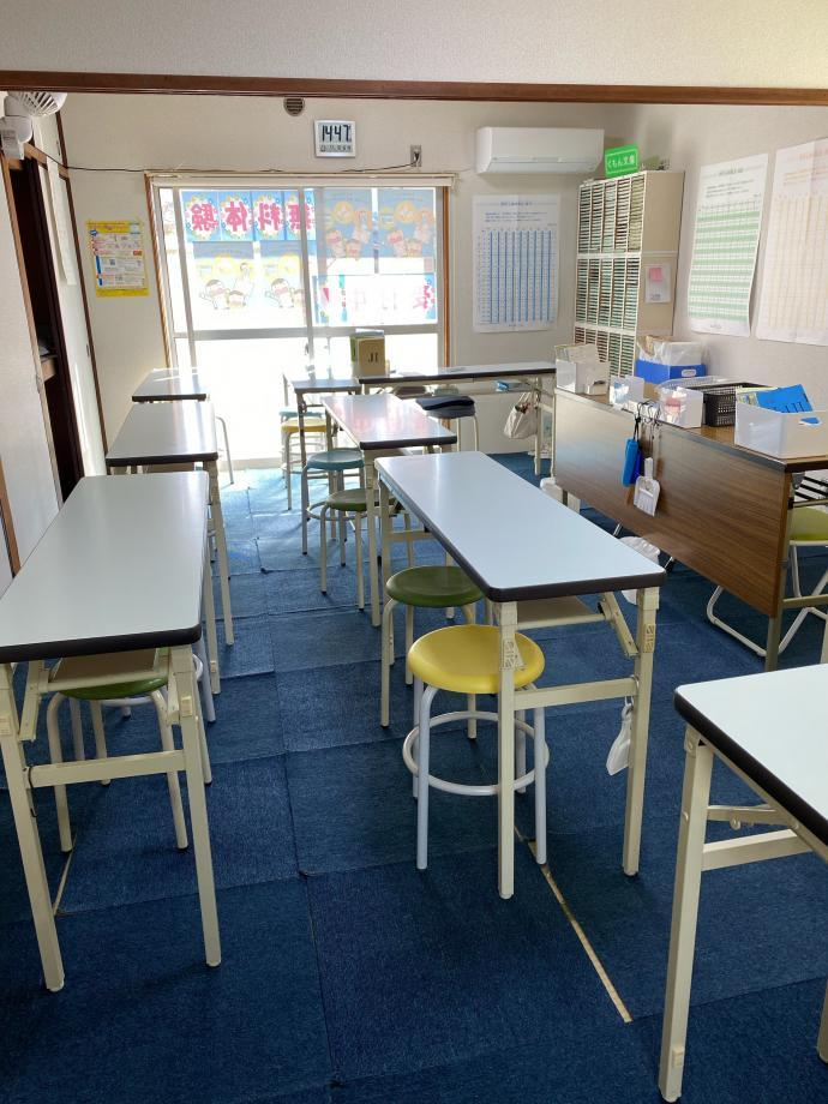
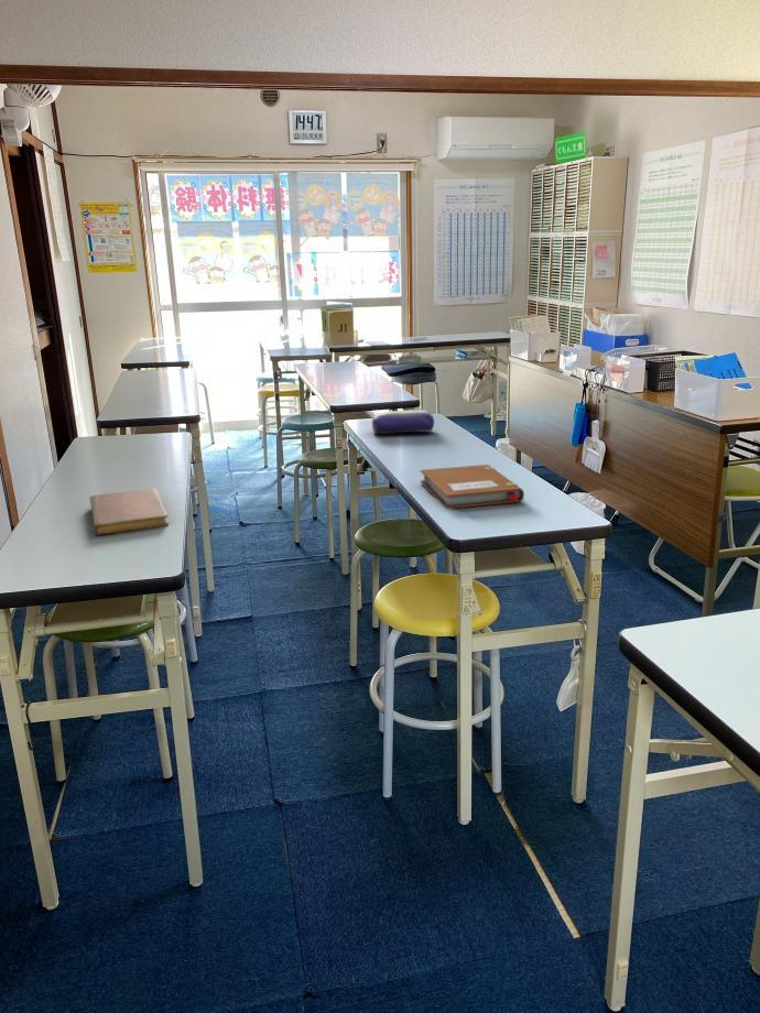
+ notebook (127, 510)
+ pencil case (403, 422)
+ notebook (470, 486)
